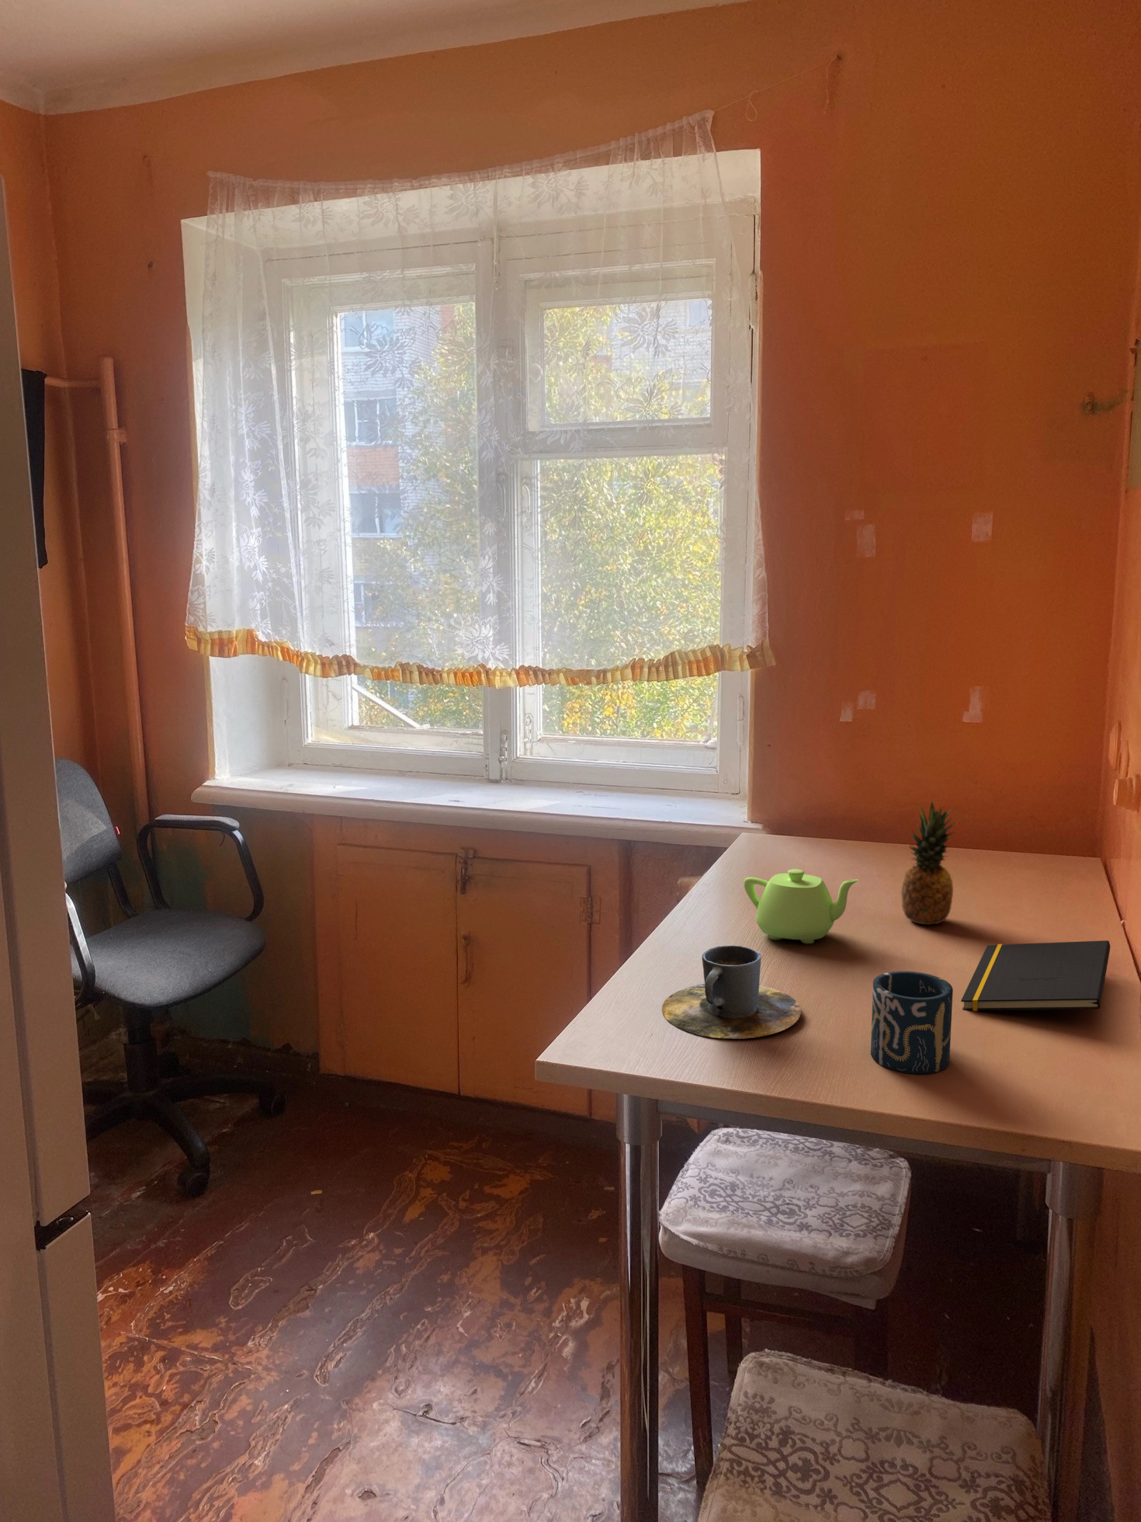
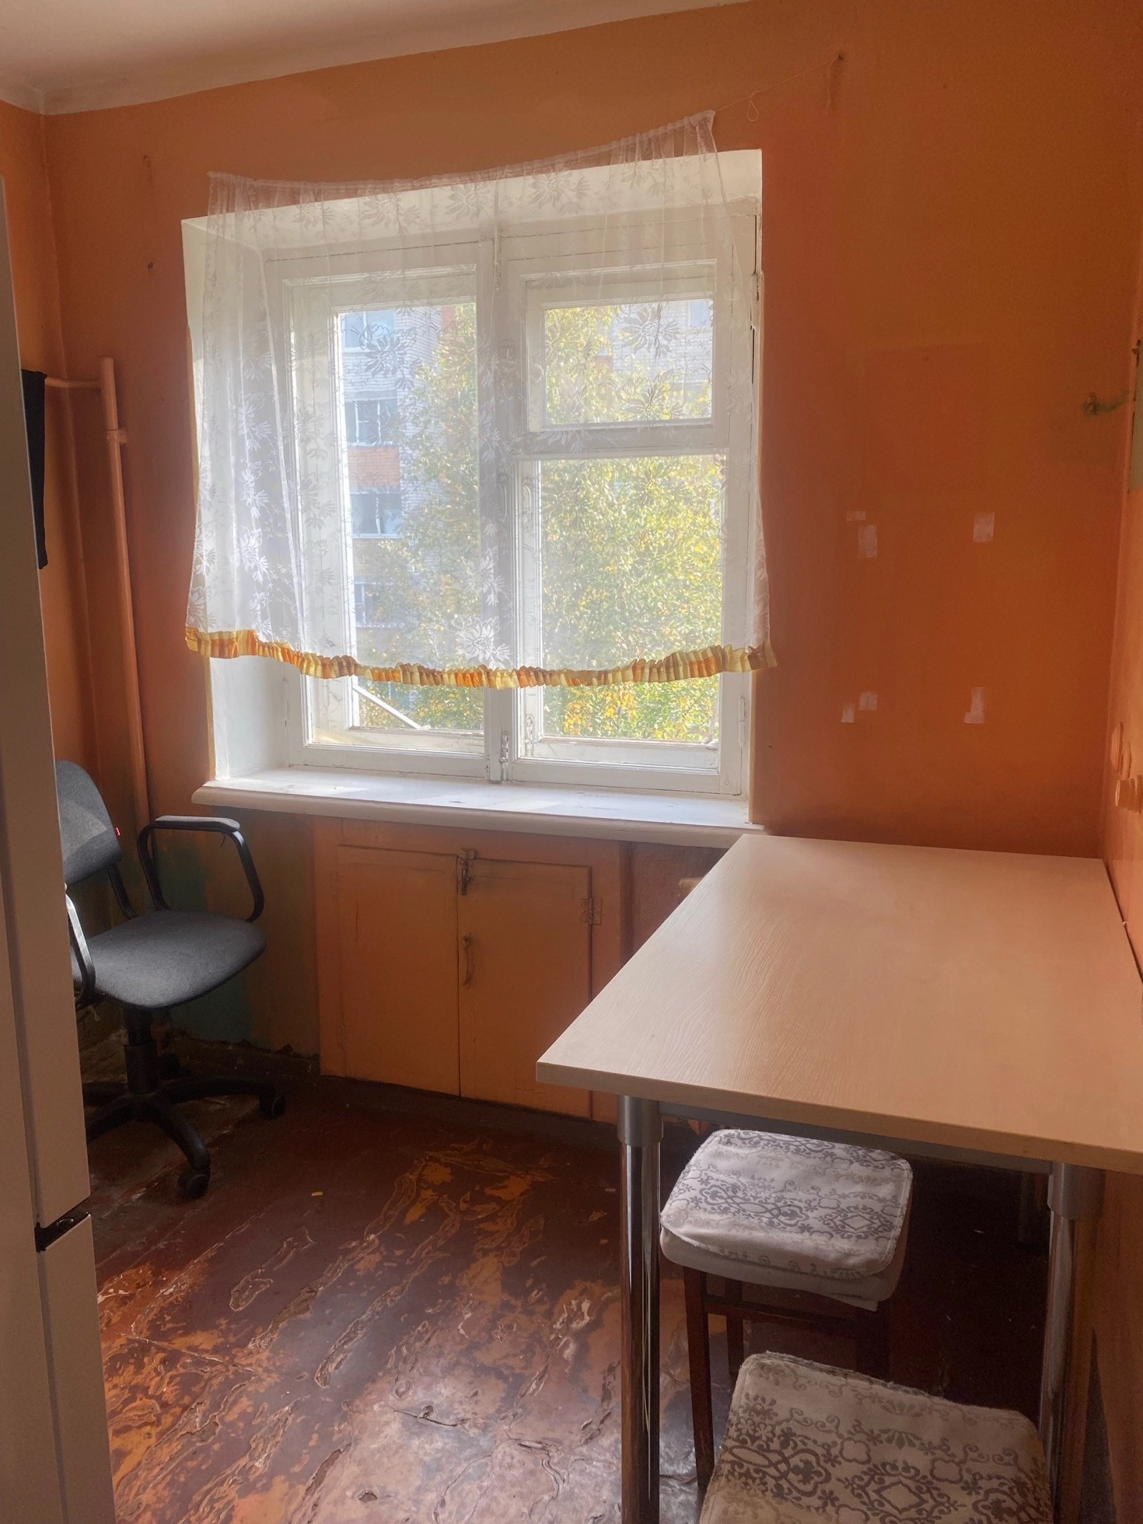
- notepad (1038, 974)
- fruit (929, 860)
- teapot (799, 904)
- cup (911, 1016)
- cup (730, 983)
